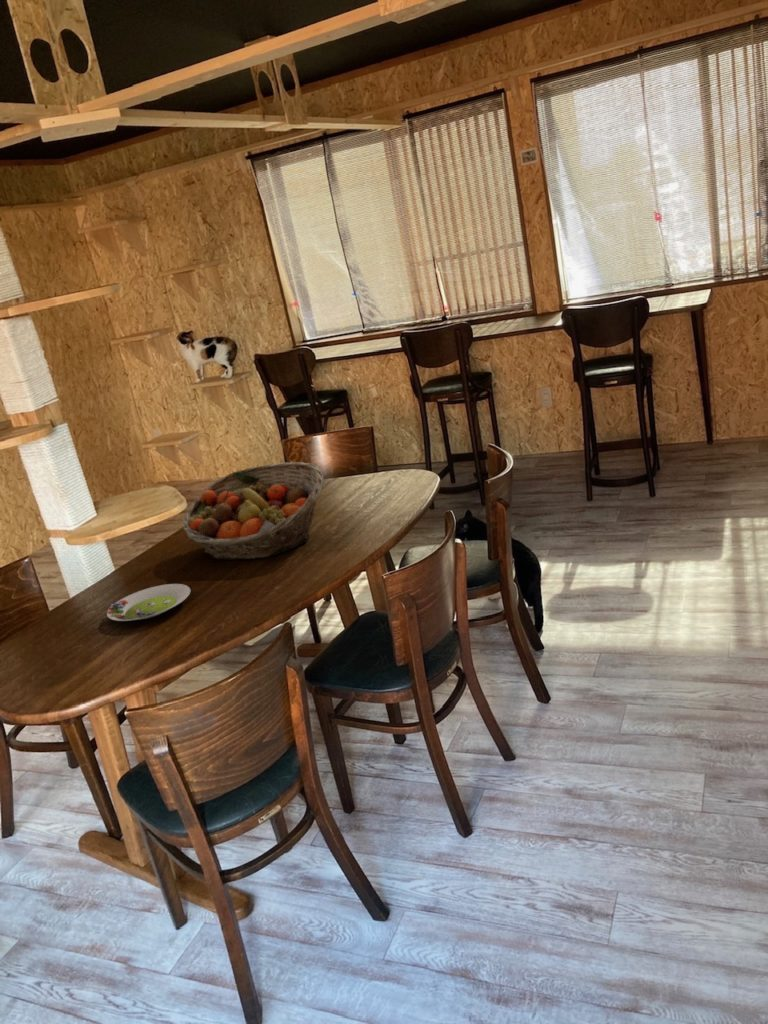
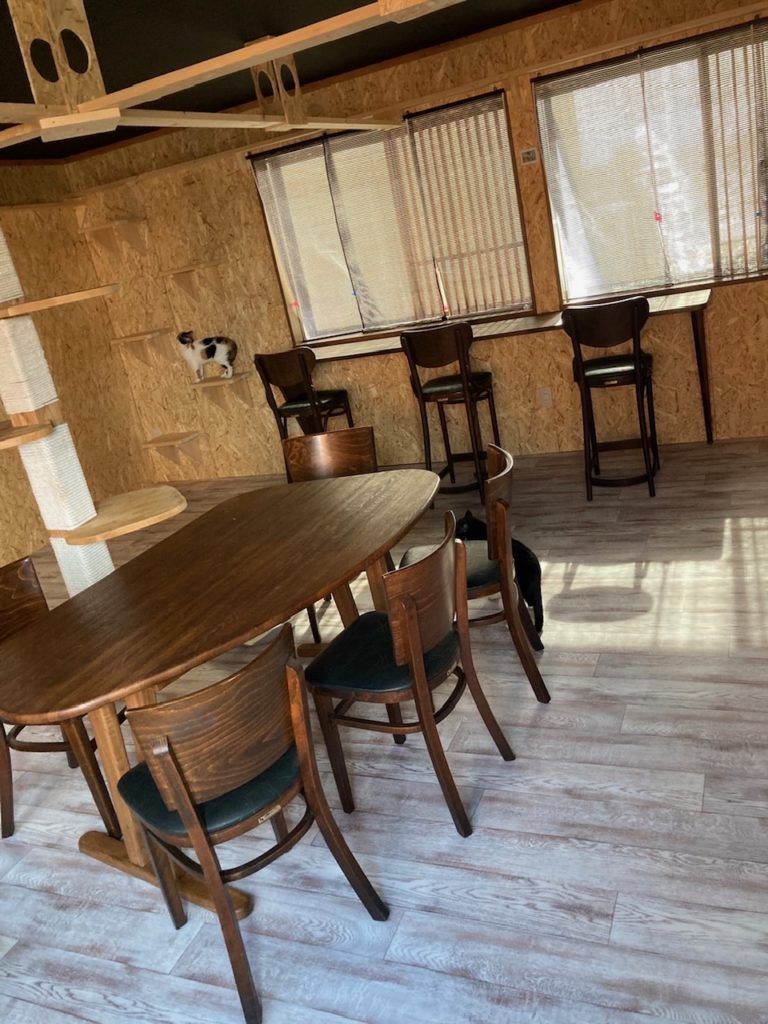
- fruit basket (255, 511)
- salad plate (149, 603)
